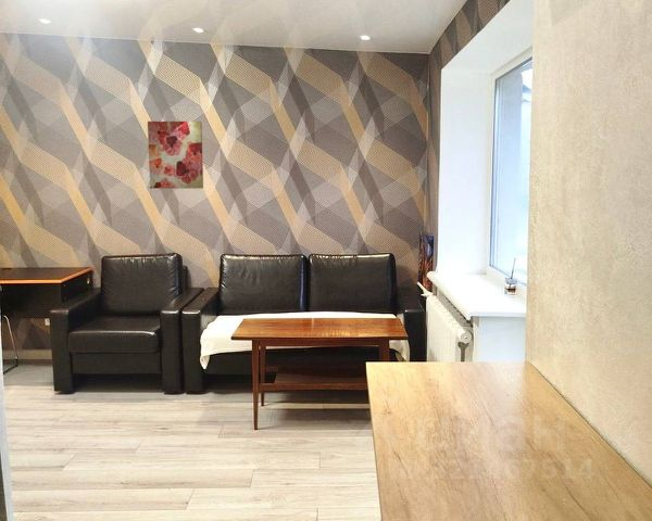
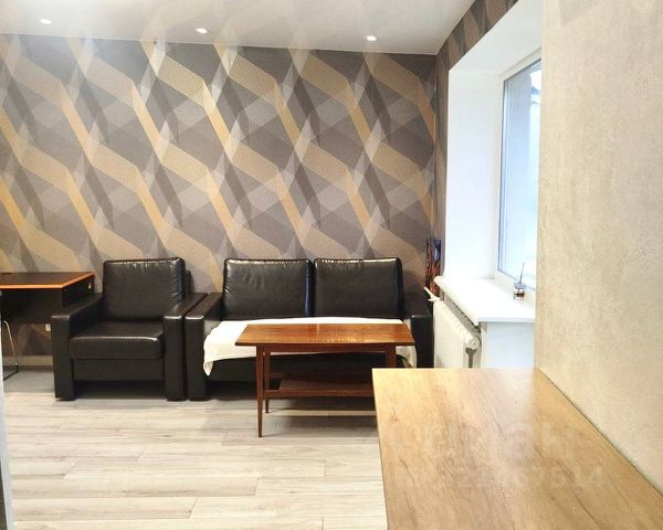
- wall art (175, 155)
